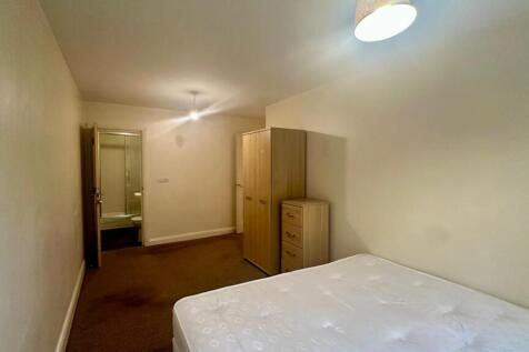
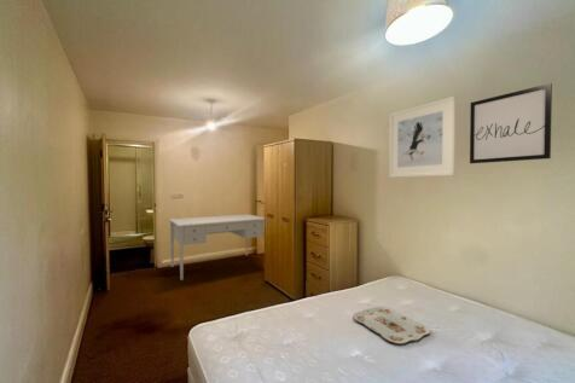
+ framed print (418, 141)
+ wall art (506, 127)
+ serving tray (389, 323)
+ desk (219, 232)
